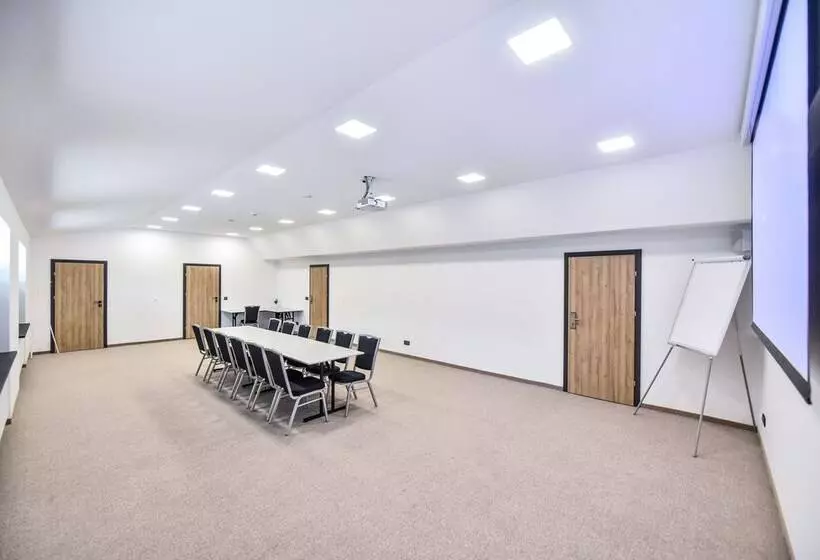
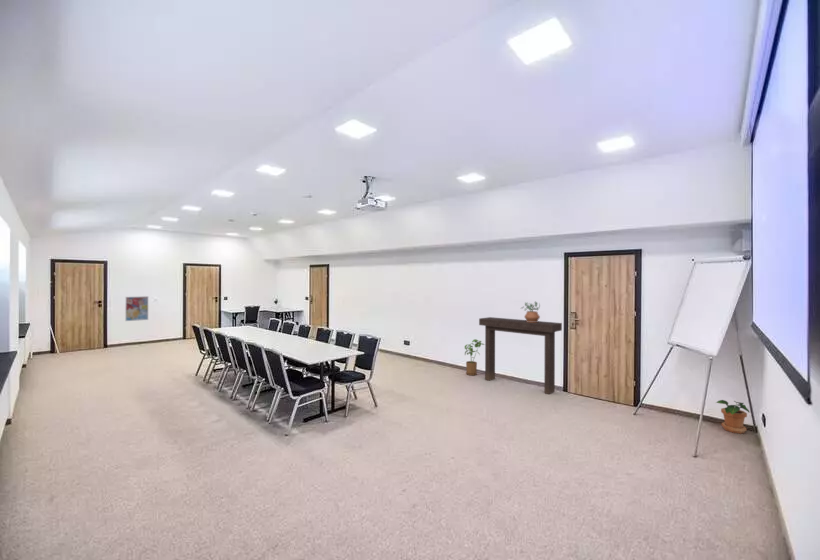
+ console table (521, 333)
+ house plant (471, 357)
+ wall art (137, 308)
+ potted plant (530, 311)
+ potted plant (731, 416)
